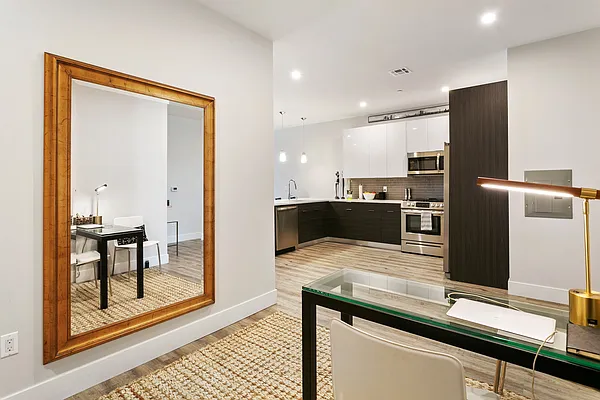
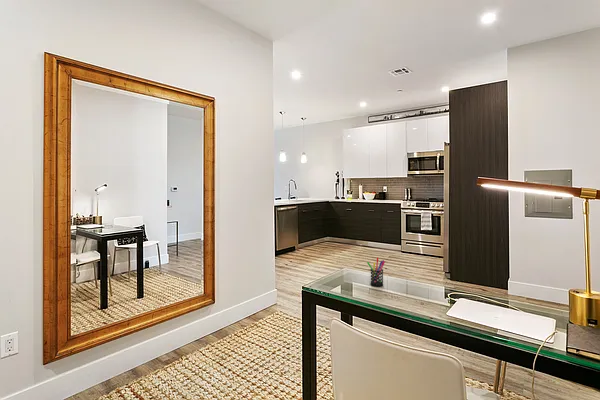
+ pen holder (375, 270)
